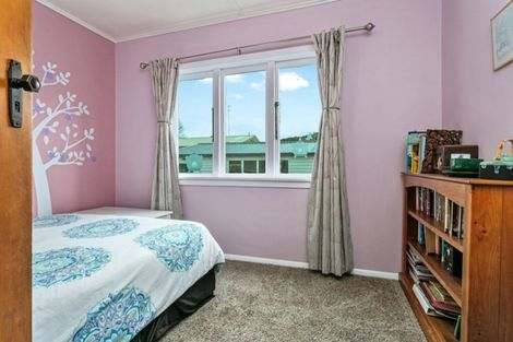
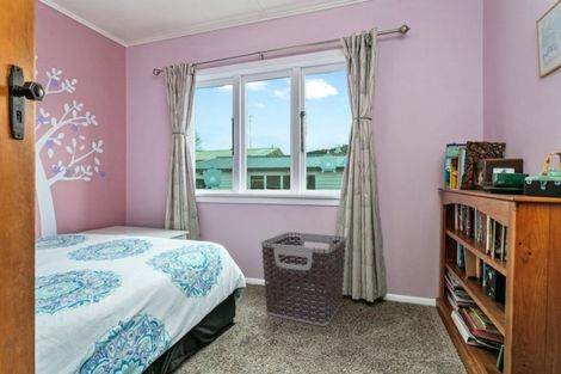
+ clothes hamper (306, 272)
